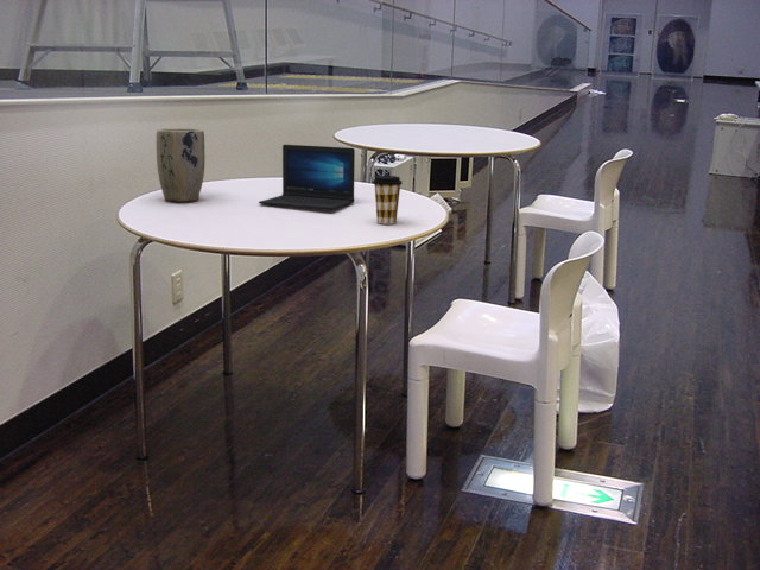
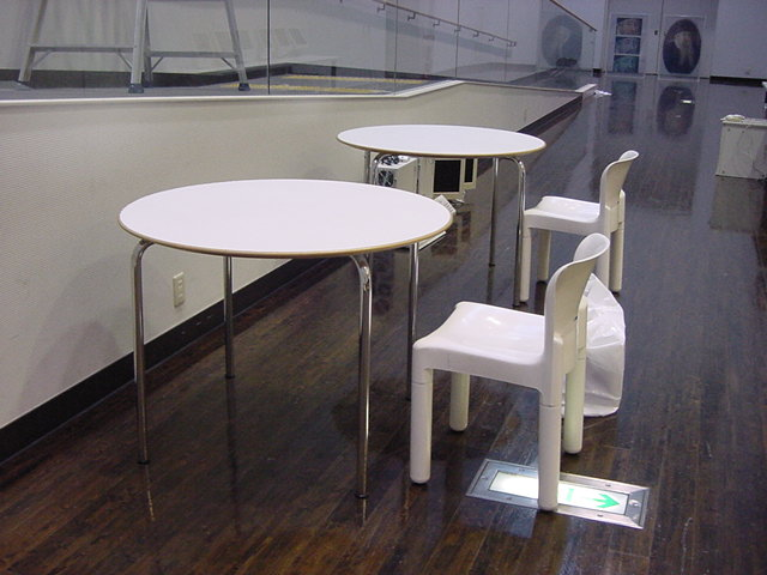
- plant pot (180, 164)
- laptop (306, 176)
- coffee cup (386, 200)
